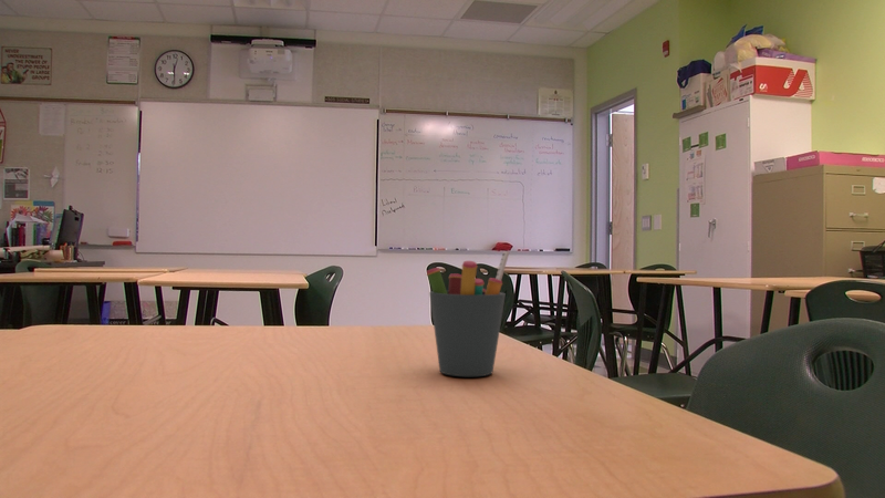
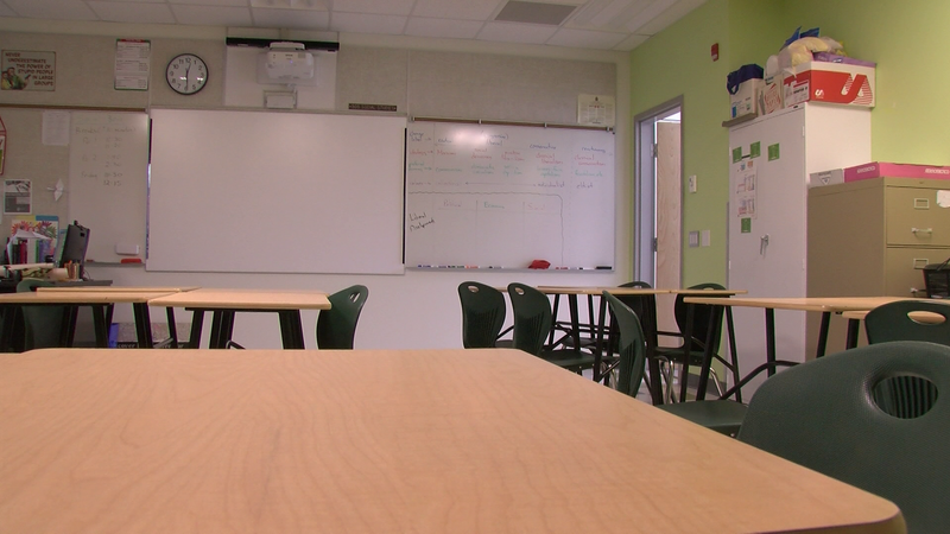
- pen holder (467, 310)
